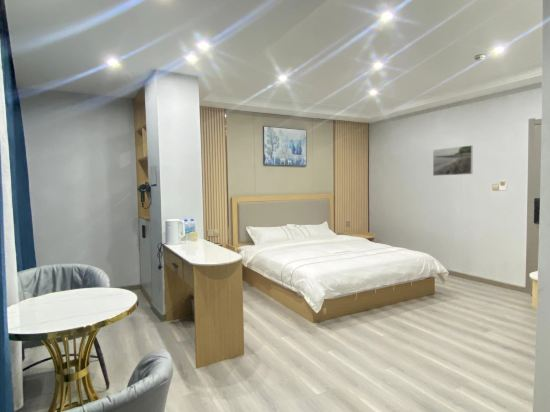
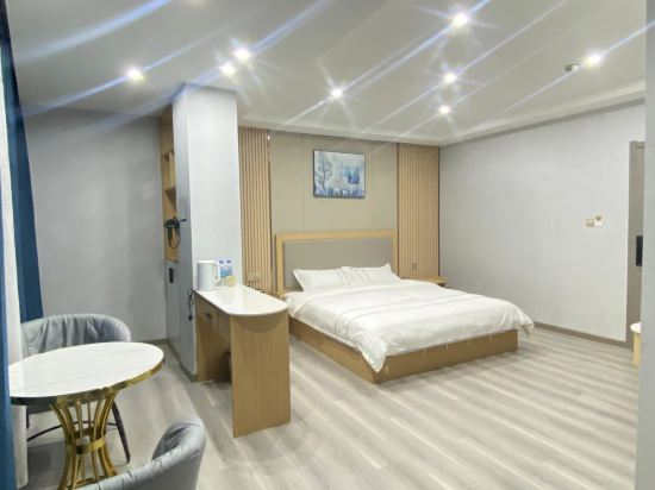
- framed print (451, 161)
